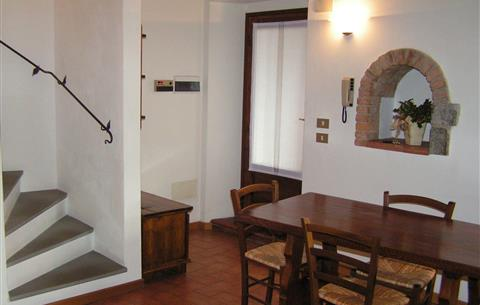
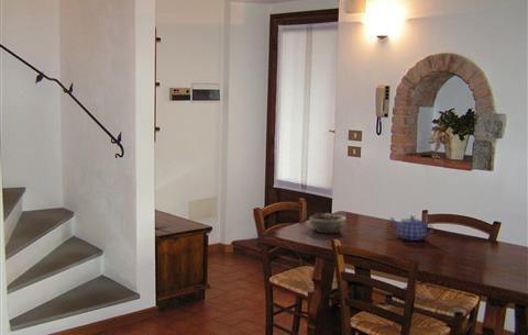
+ succulent planter (327, 221)
+ teapot (410, 226)
